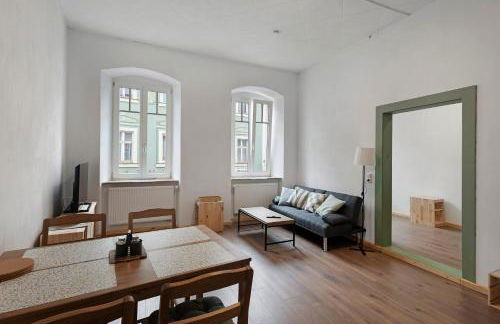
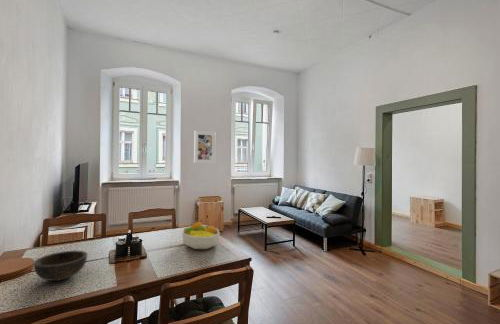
+ bowl (61, 267)
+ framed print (204, 147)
+ fruit bowl (200, 234)
